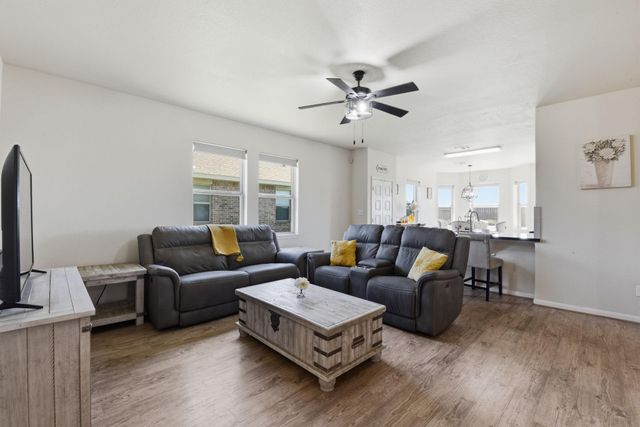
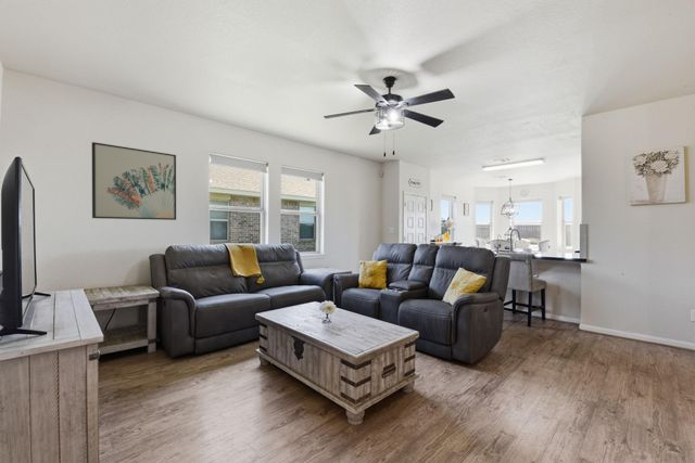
+ wall art (137, 183)
